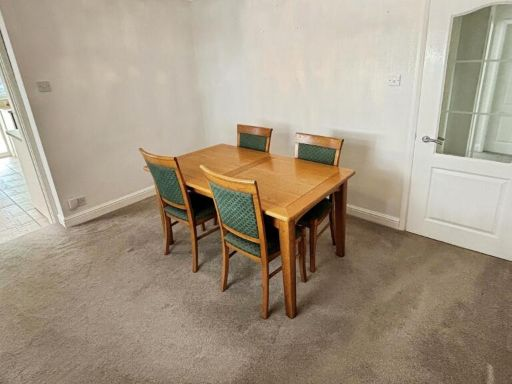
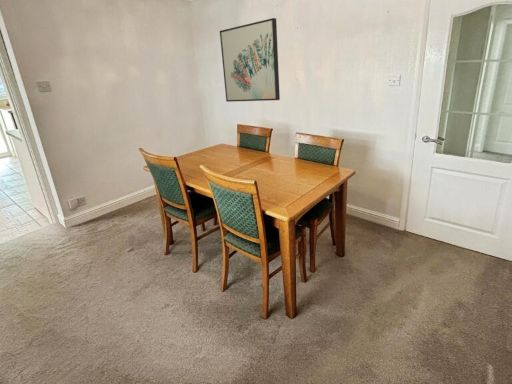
+ wall art (248, 64)
